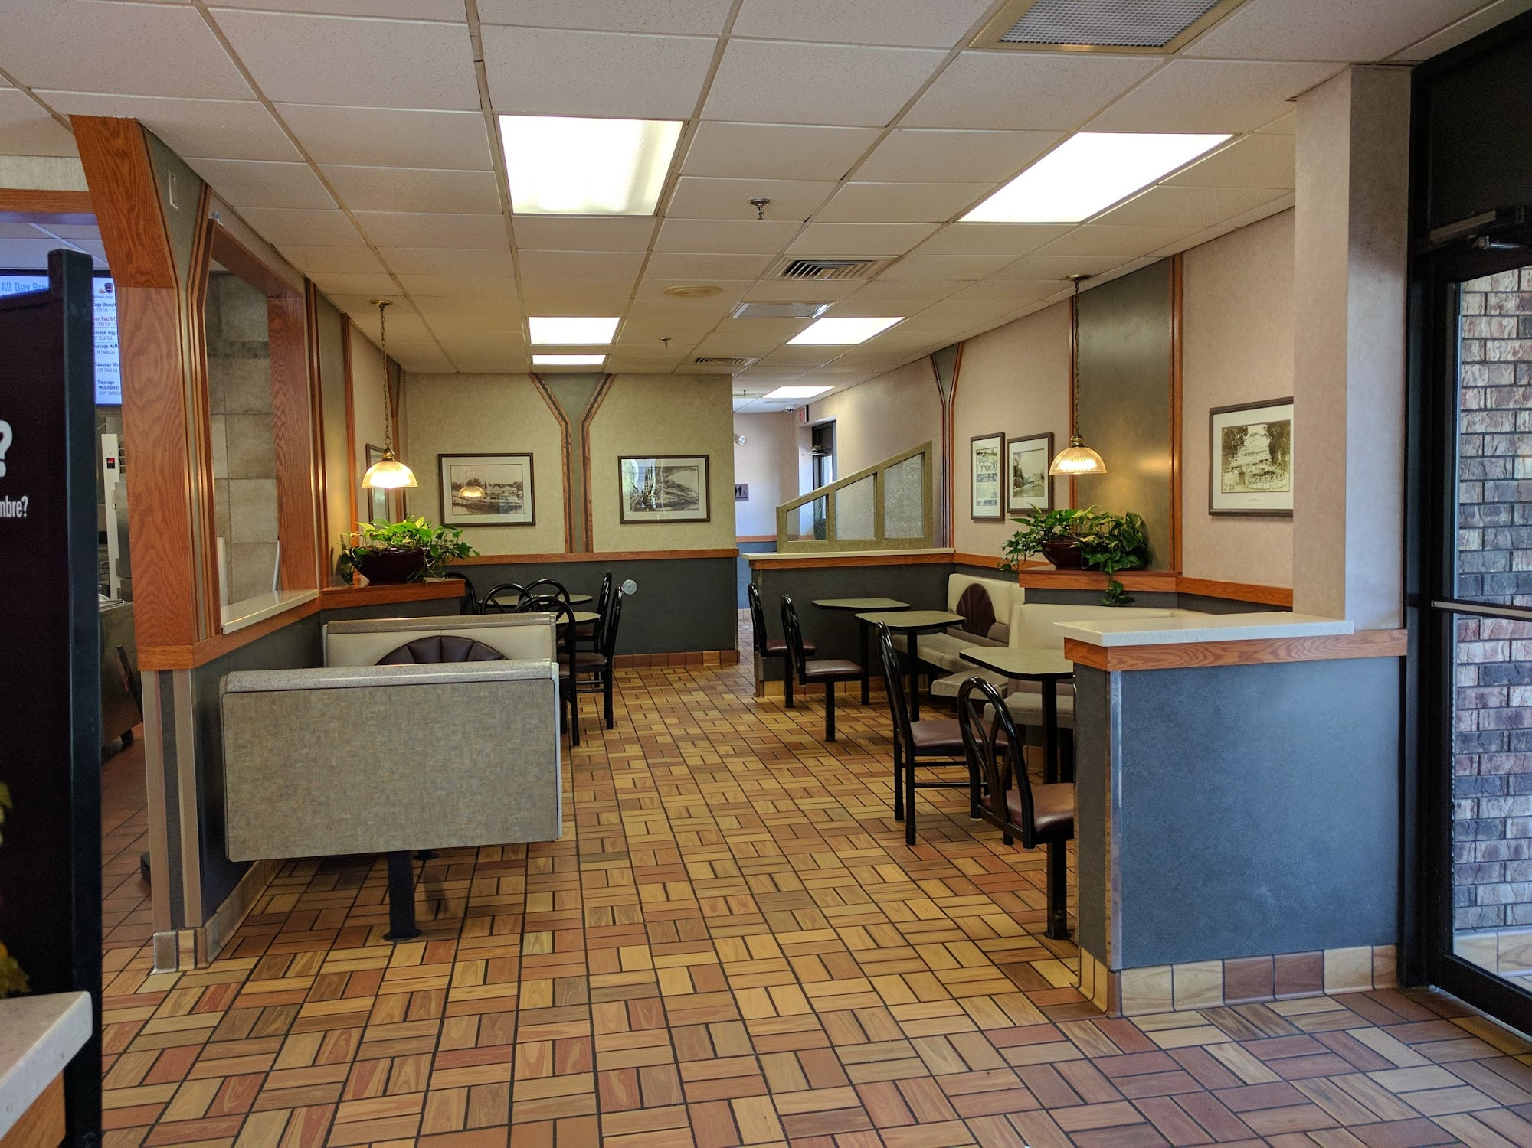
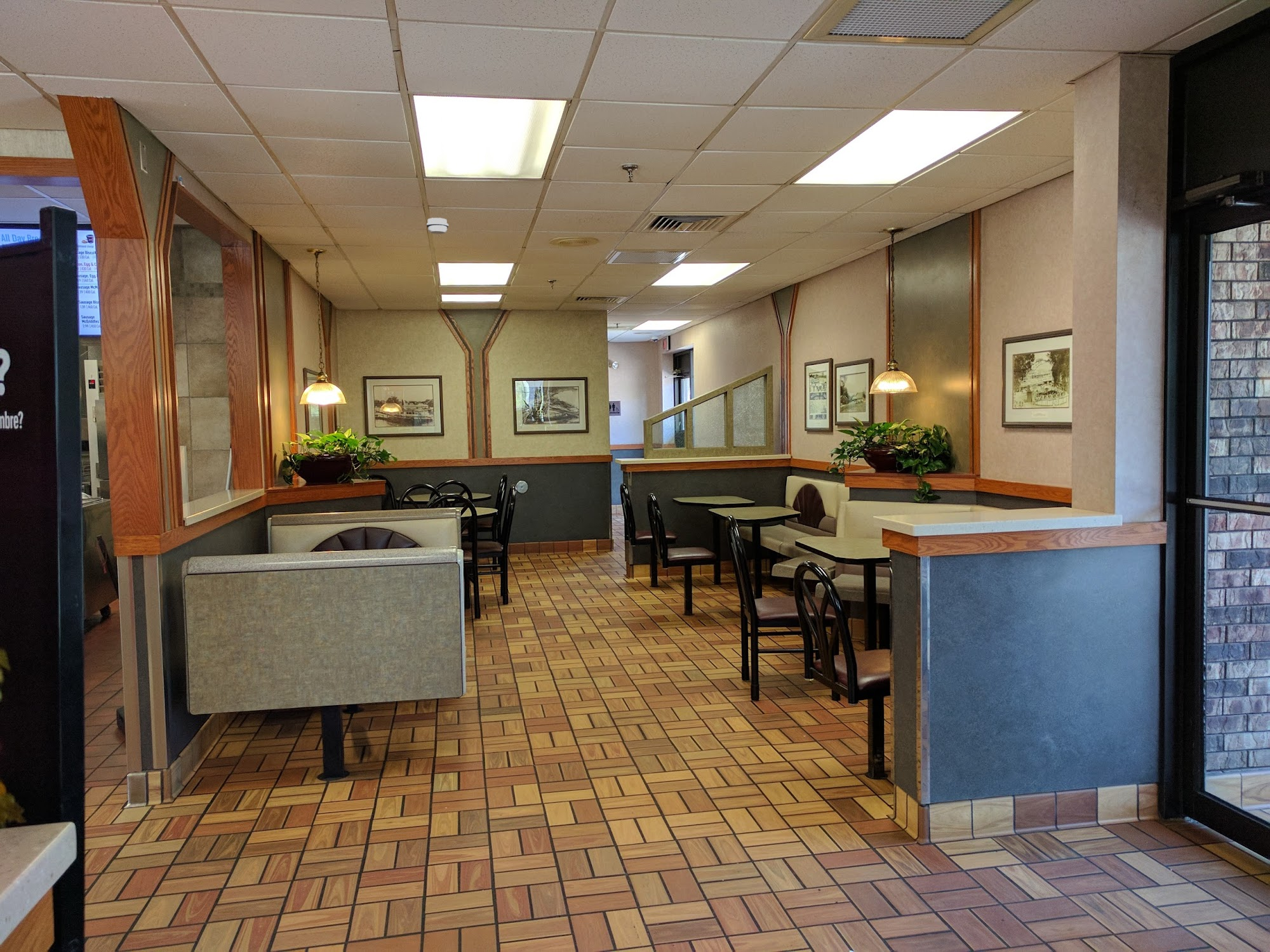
+ smoke detector (438, 226)
